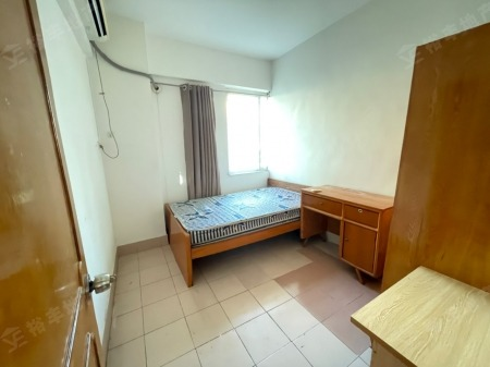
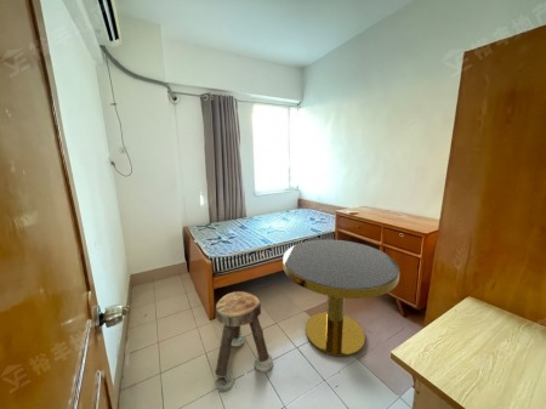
+ stool (238, 330)
+ side table (335, 297)
